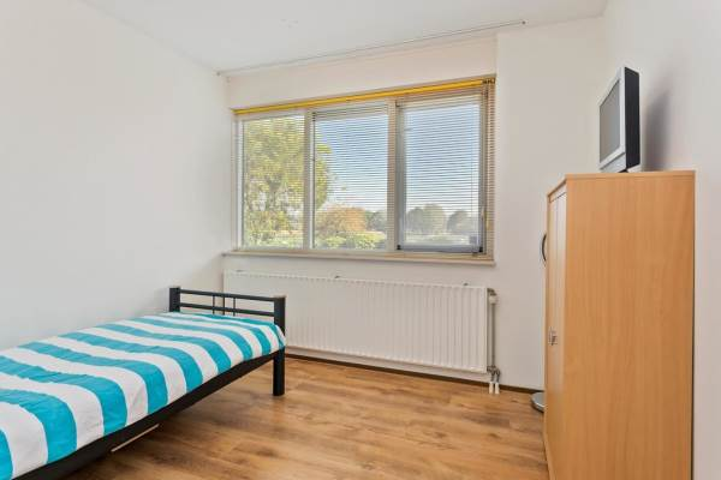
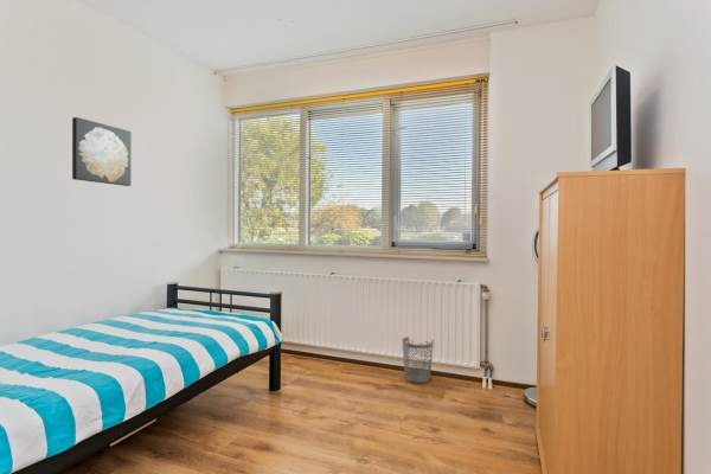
+ wastebasket (417, 359)
+ wall art (103, 153)
